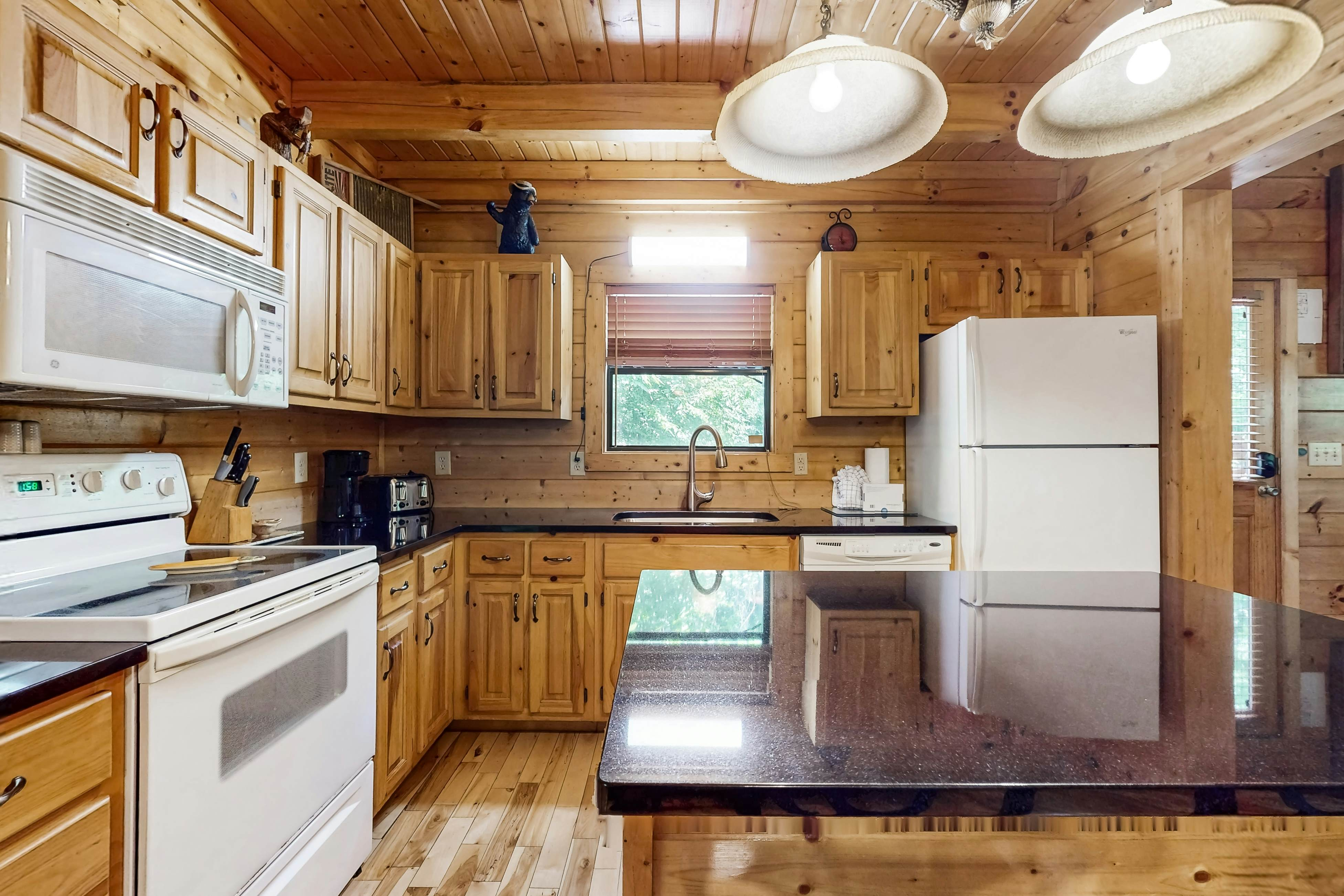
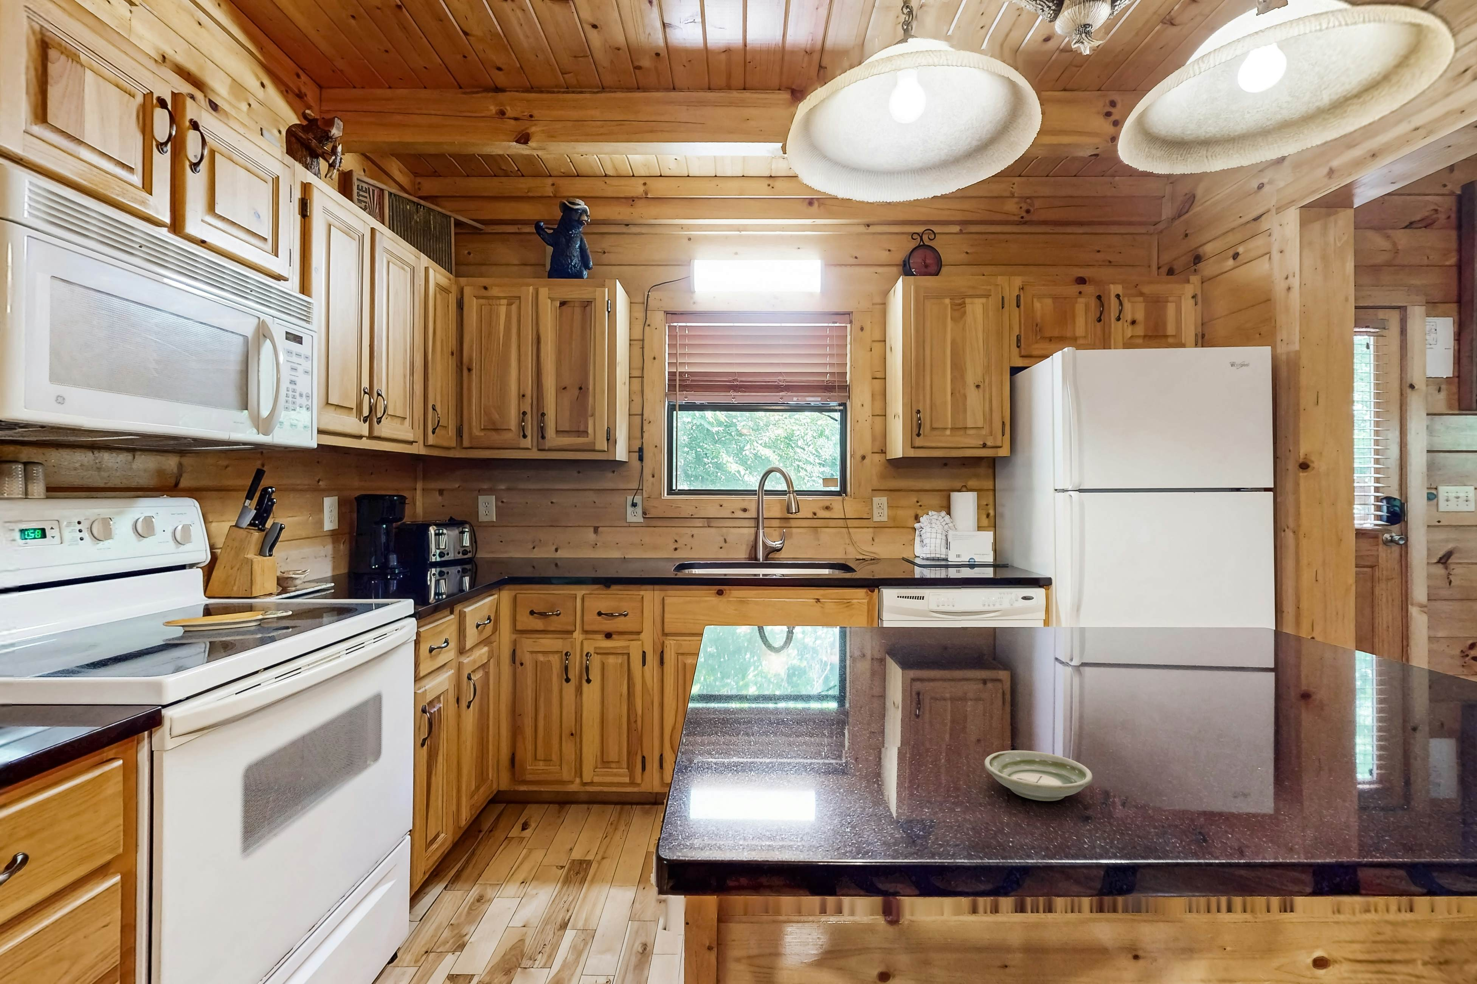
+ saucer (1036, 779)
